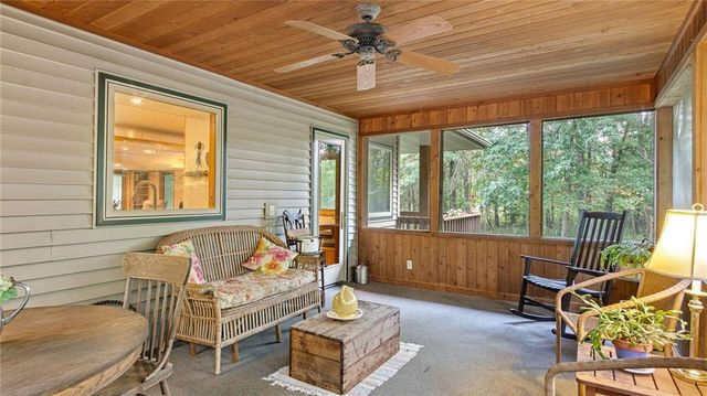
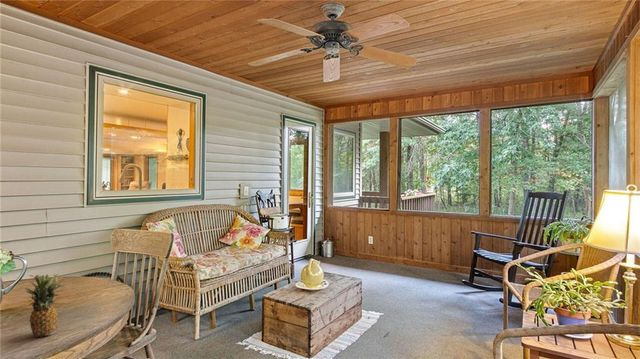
+ fruit (47, 303)
